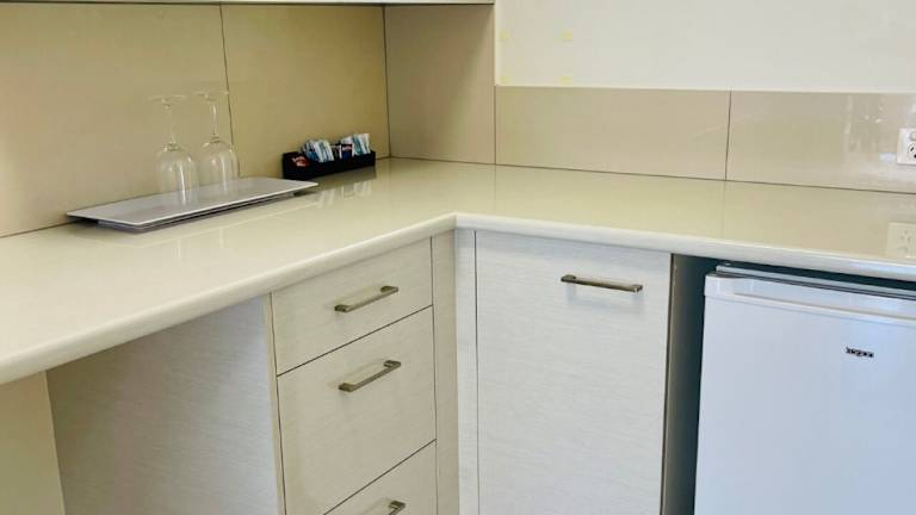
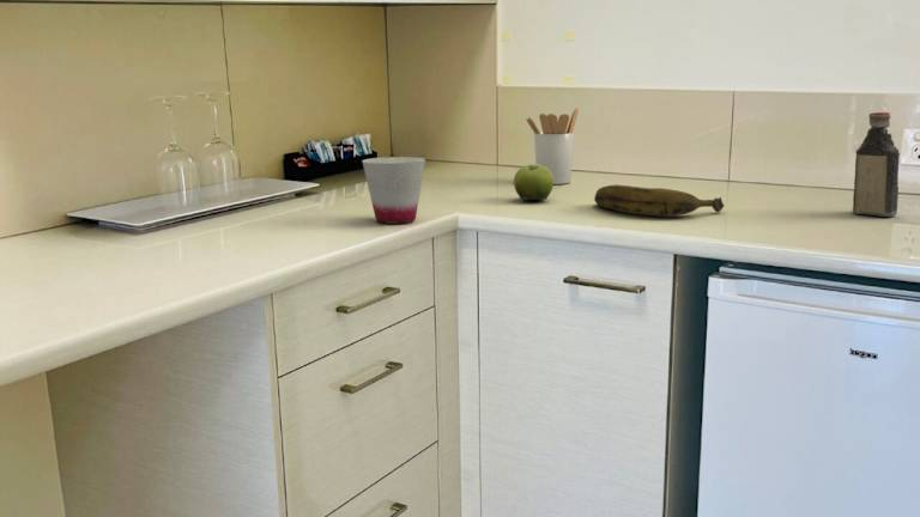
+ cup (394, 190)
+ utensil holder (553, 146)
+ bottle (877, 163)
+ banana (653, 196)
+ fruit (533, 182)
